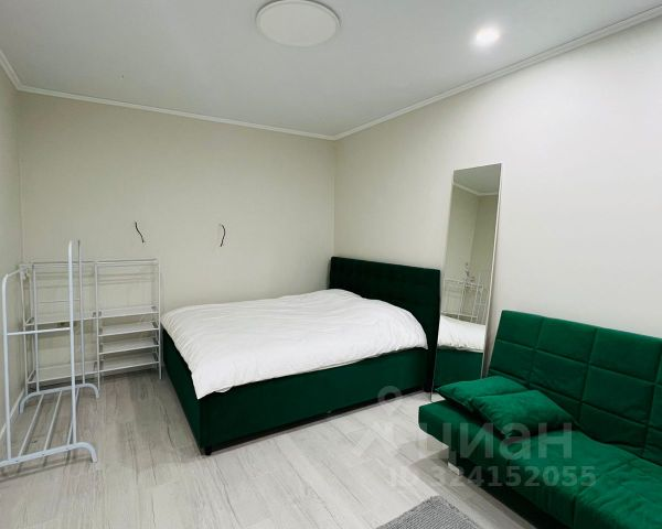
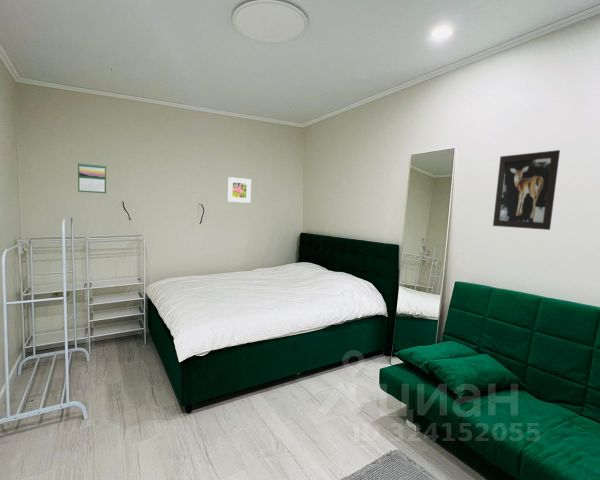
+ calendar (92, 178)
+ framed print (239, 190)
+ wall art (523, 191)
